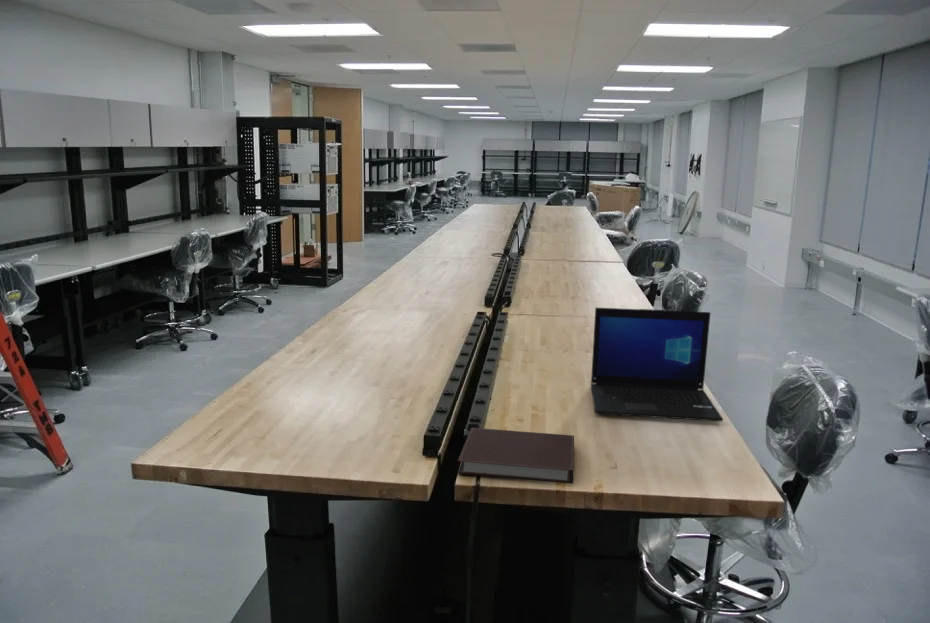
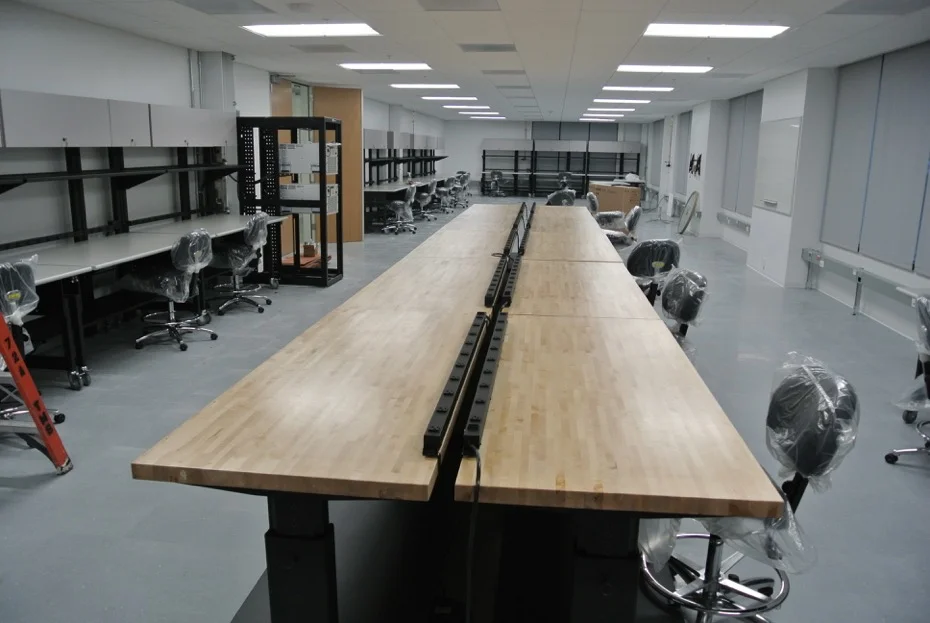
- notebook (518, 452)
- laptop (654, 361)
